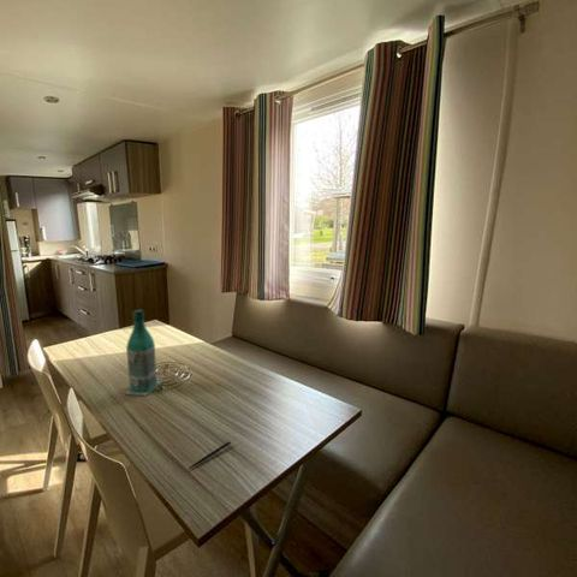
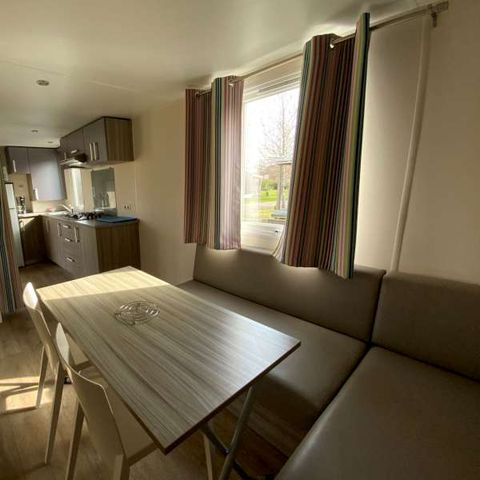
- pen (209, 454)
- bottle (141, 350)
